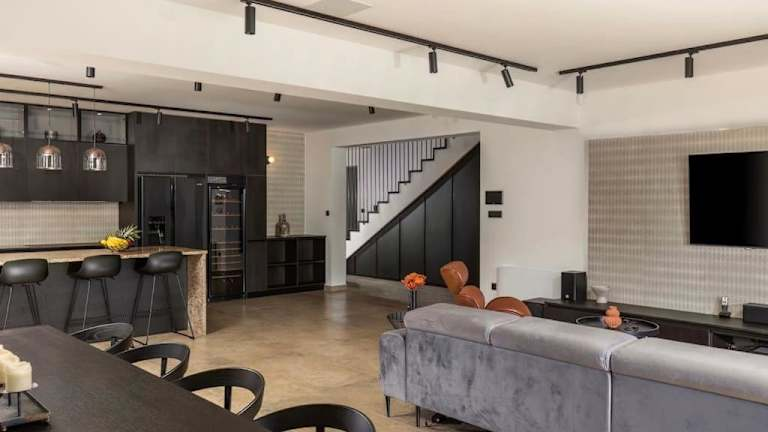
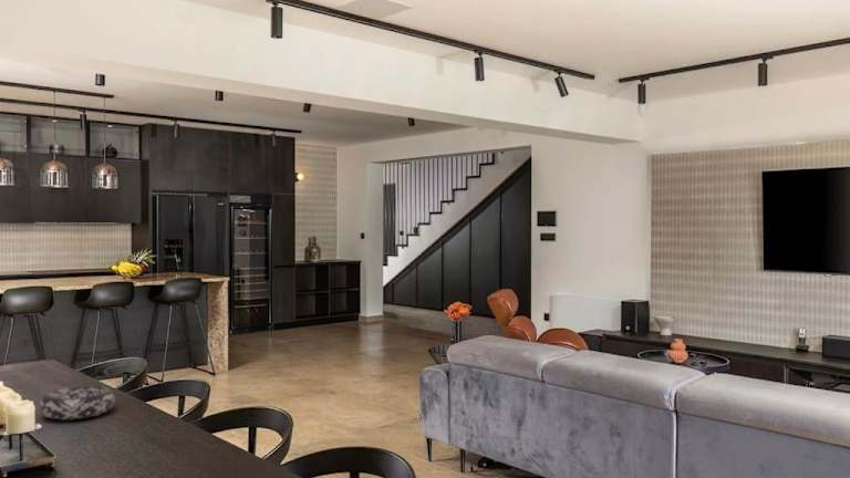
+ decorative bowl (77, 402)
